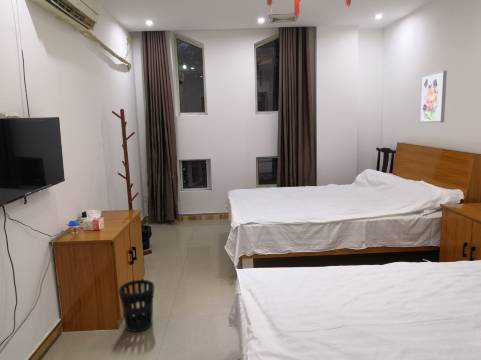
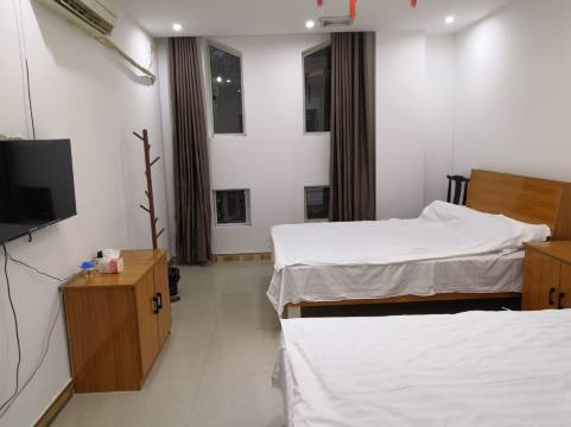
- wastebasket (136, 305)
- wall art (432, 98)
